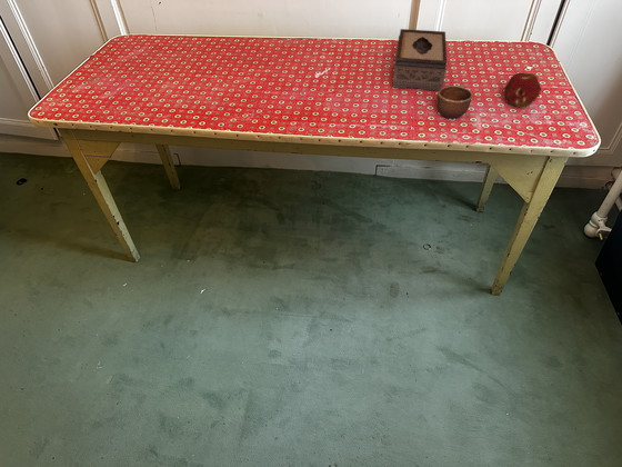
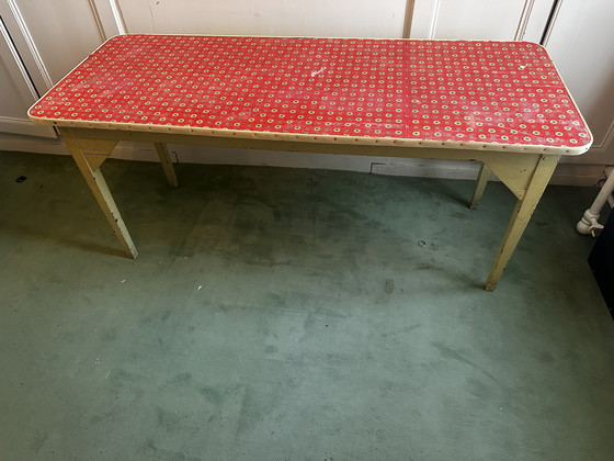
- mug (452, 101)
- fruit (523, 88)
- tissue box (419, 58)
